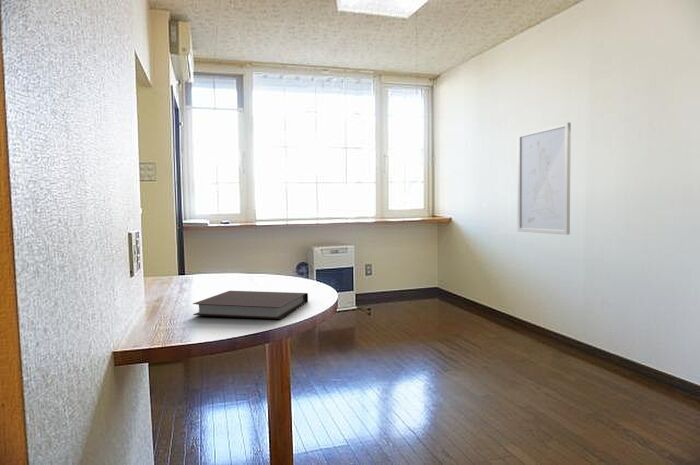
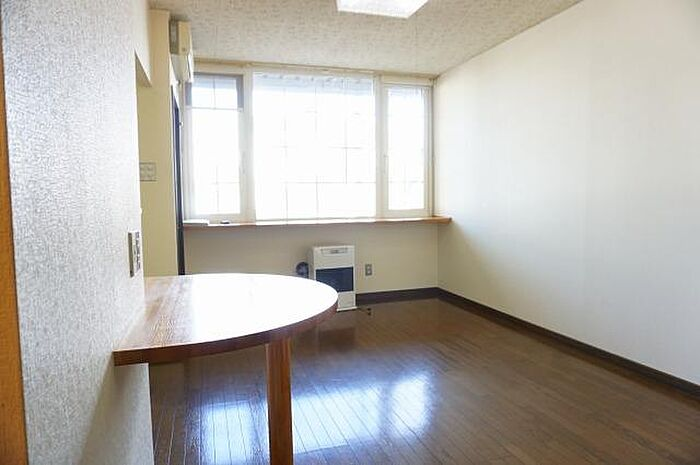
- wall art (541, 181)
- notebook (253, 303)
